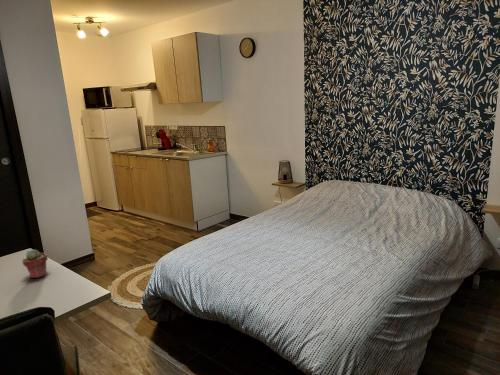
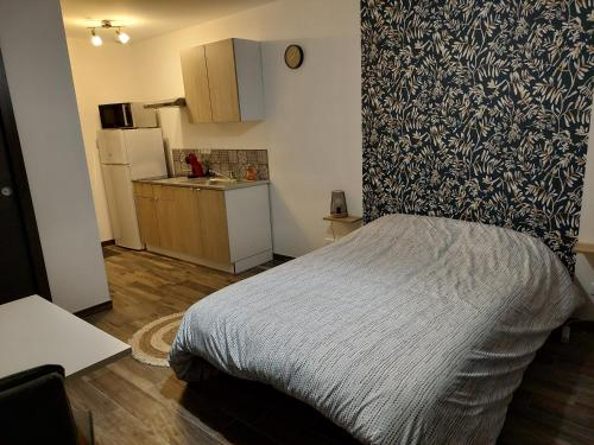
- potted succulent (35, 262)
